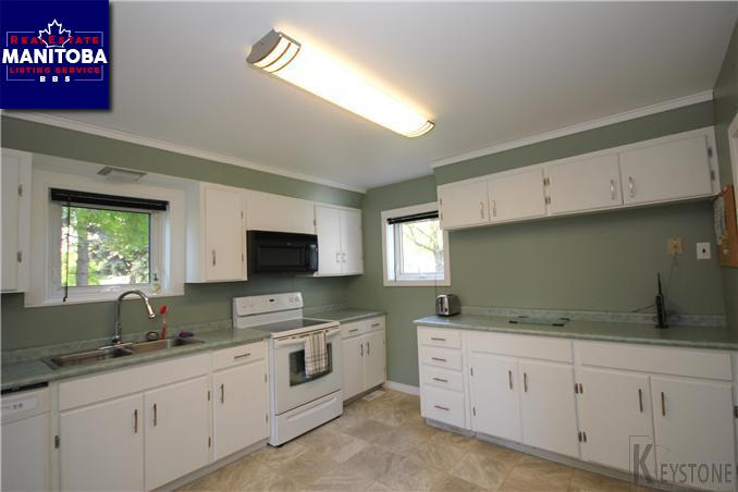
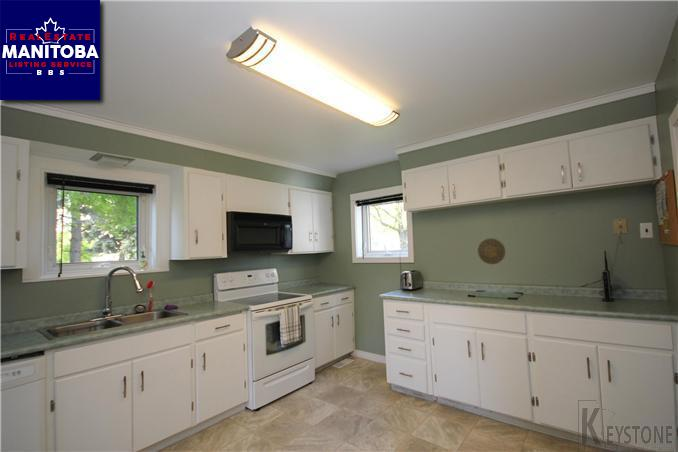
+ decorative plate (490, 251)
